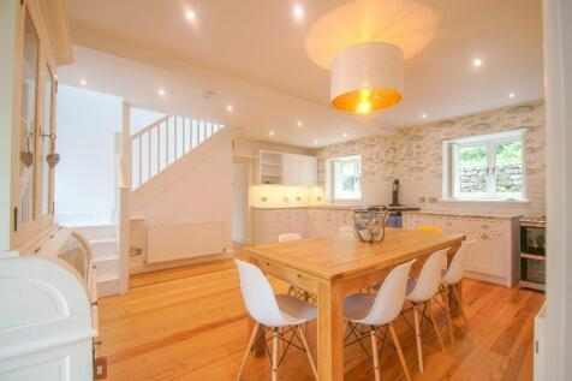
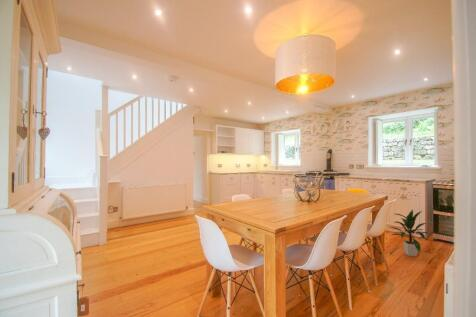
+ indoor plant (410, 232)
